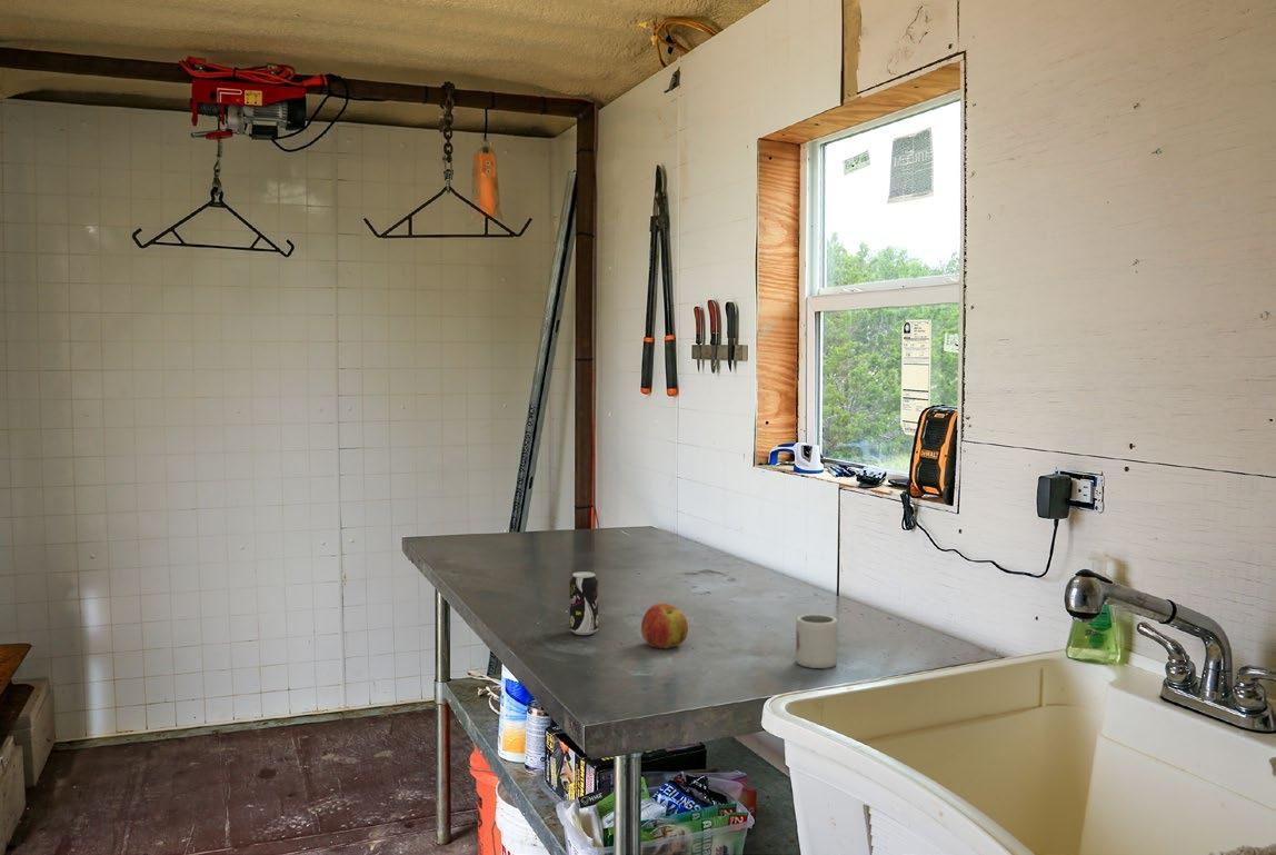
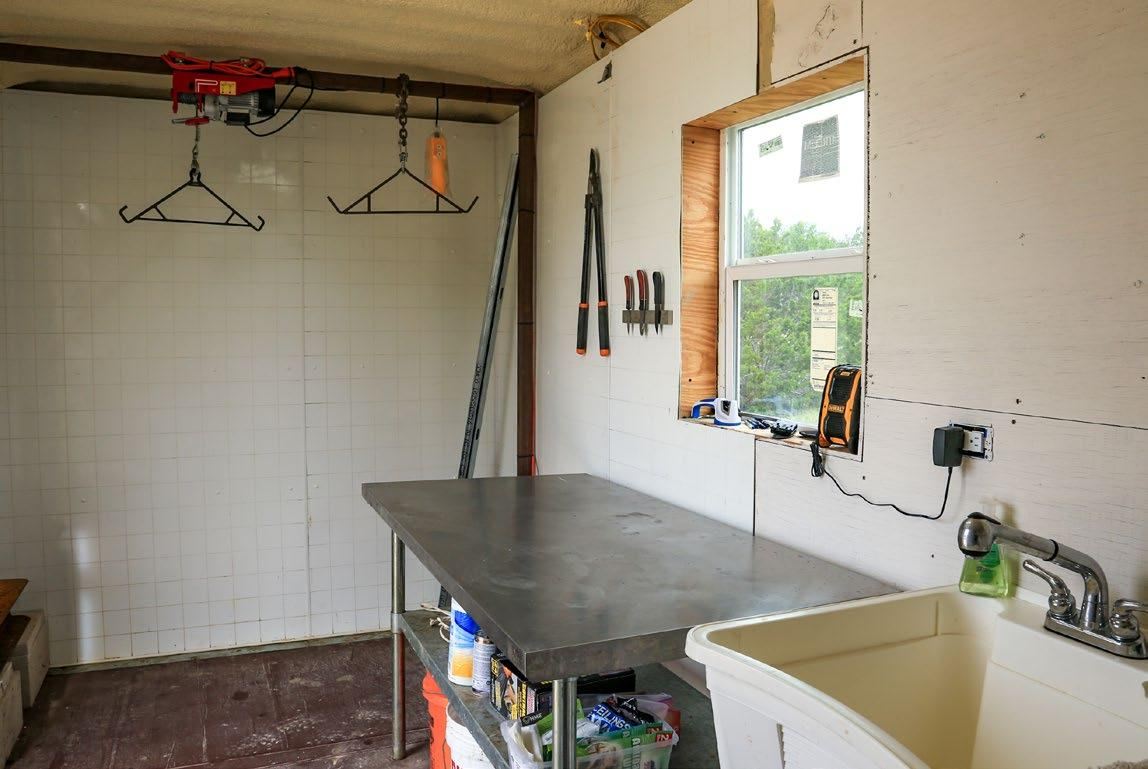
- cup (817, 638)
- beverage can (584, 603)
- apple (664, 625)
